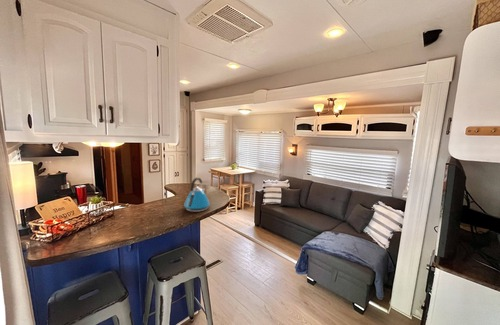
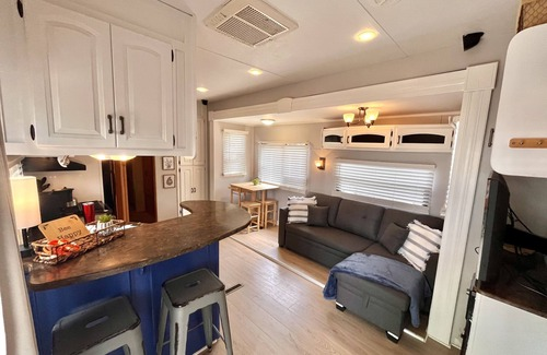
- kettle (196, 193)
